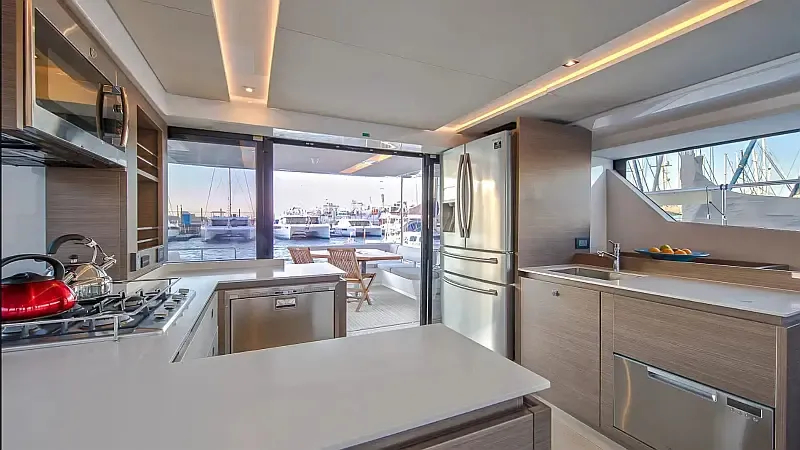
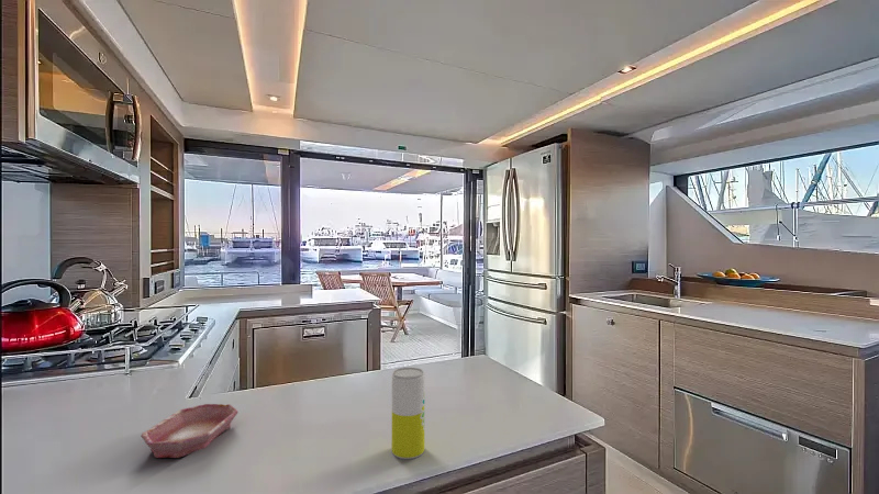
+ bowl (192, 428)
+ beverage can (408, 412)
